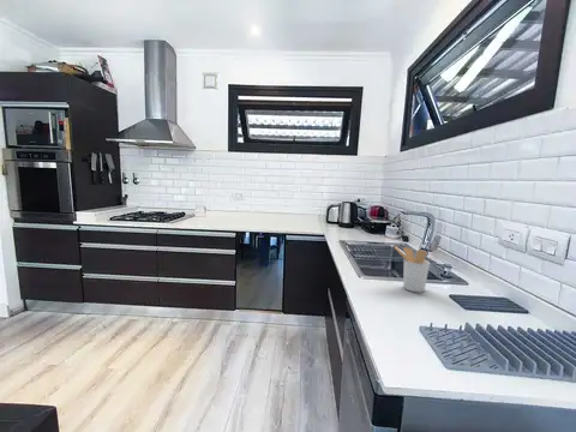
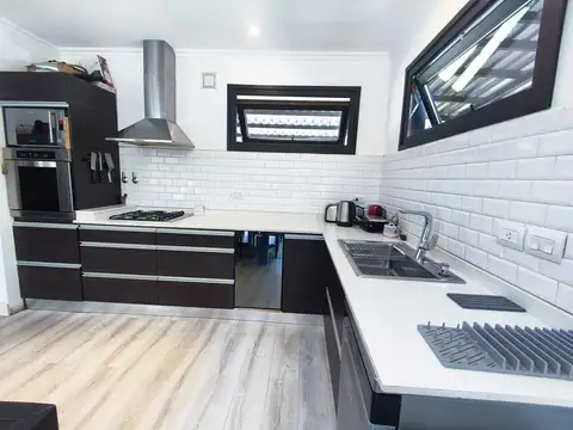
- utensil holder (409, 266)
